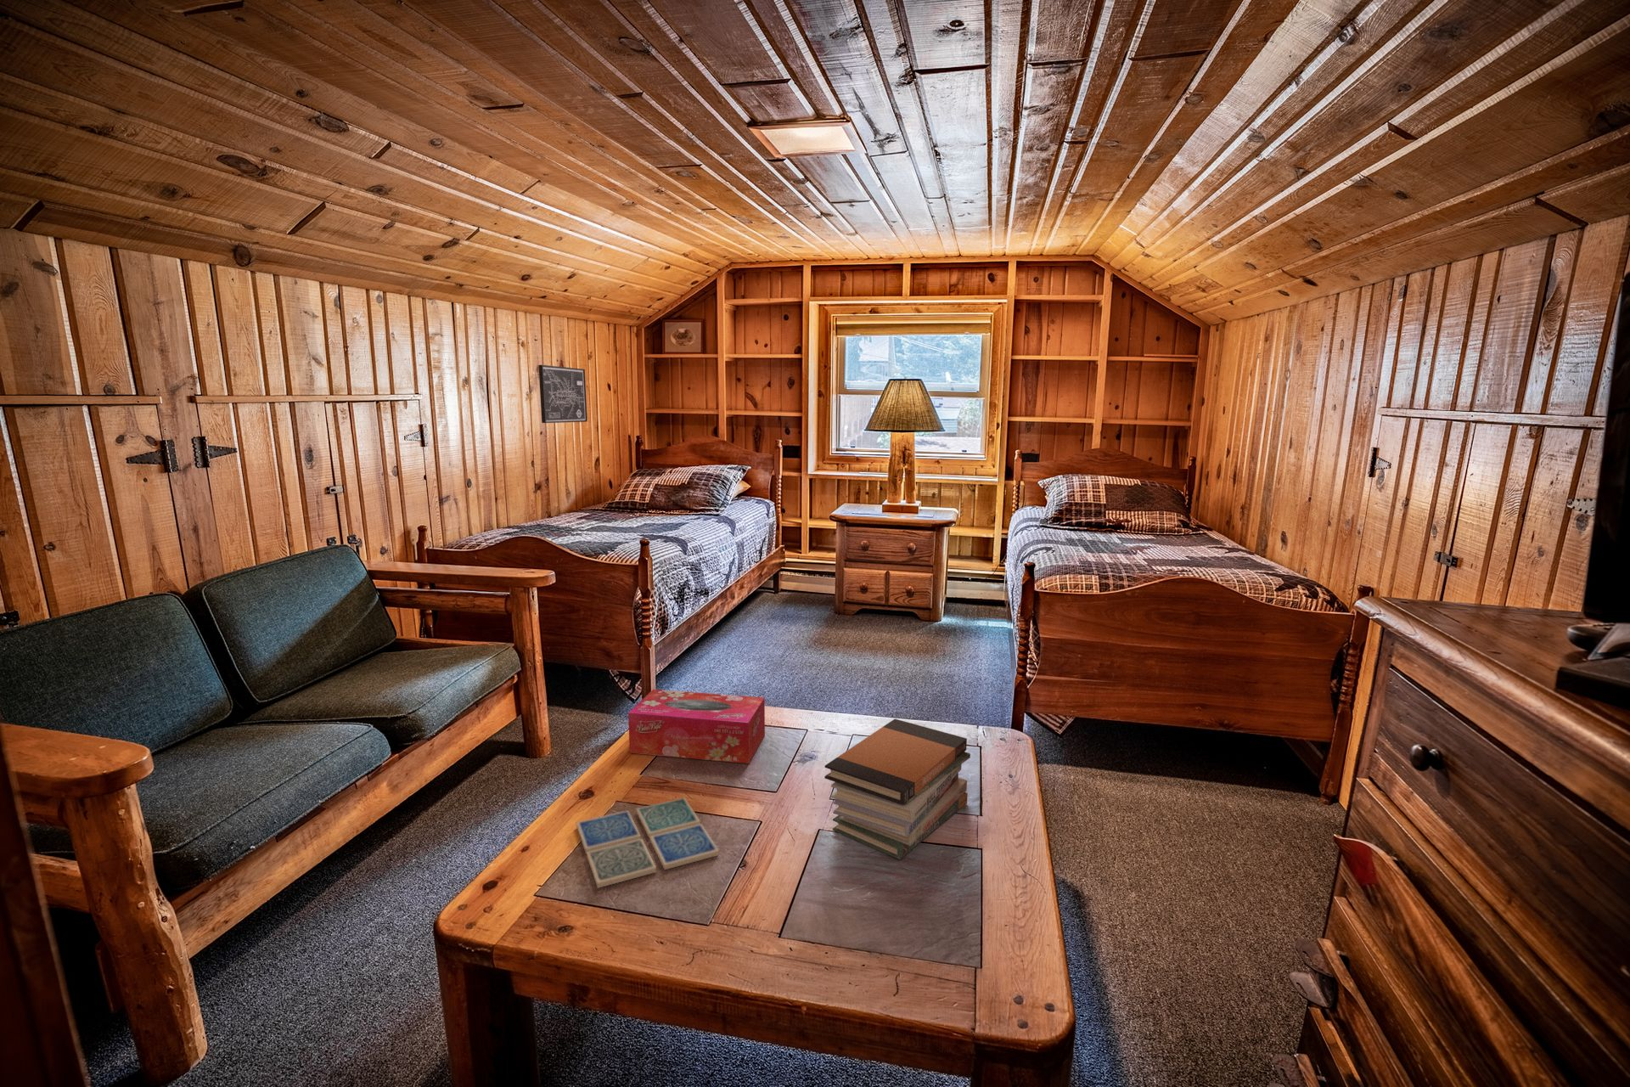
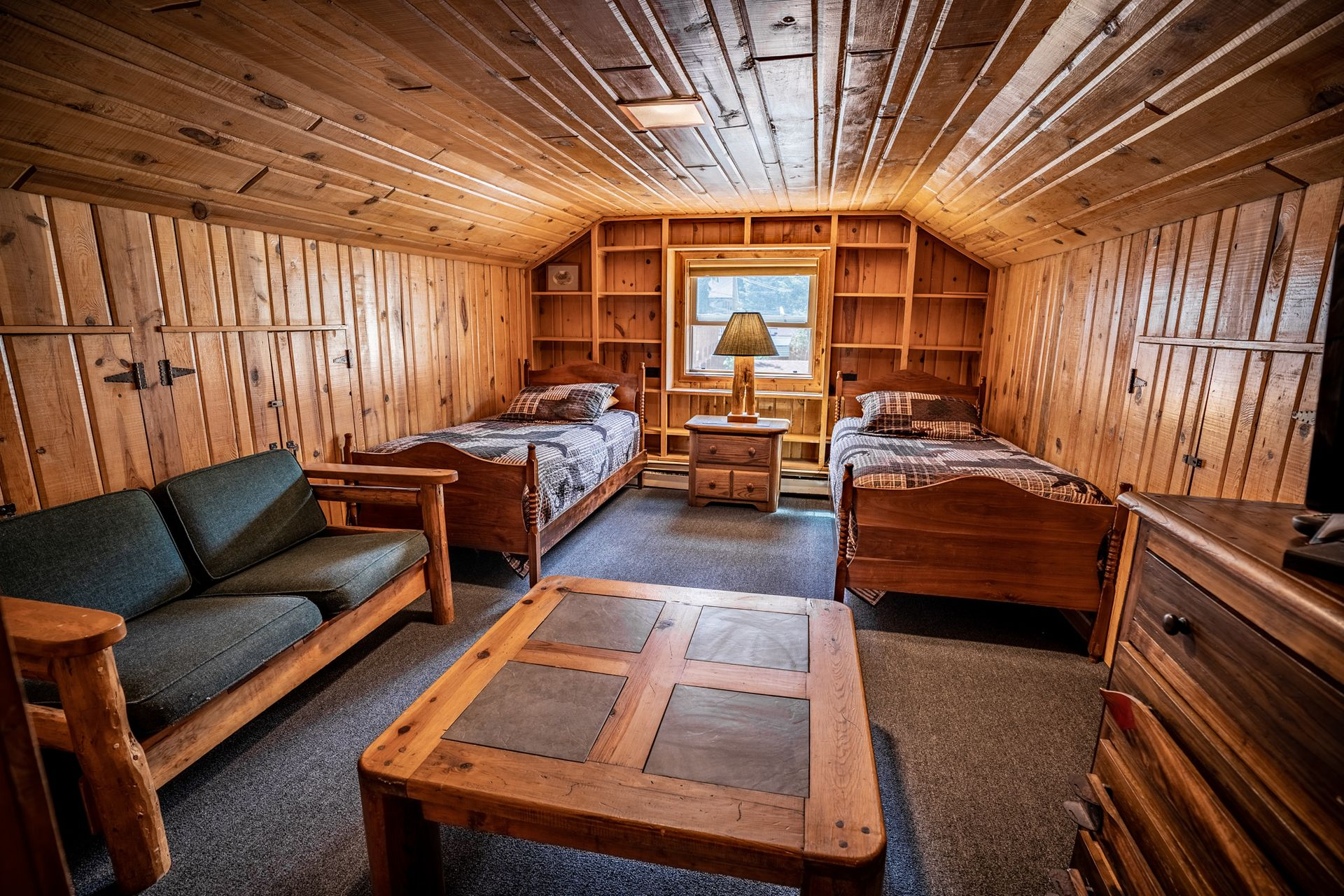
- book stack (899, 785)
- wall art (564, 395)
- drink coaster (648, 836)
- tissue box (697, 724)
